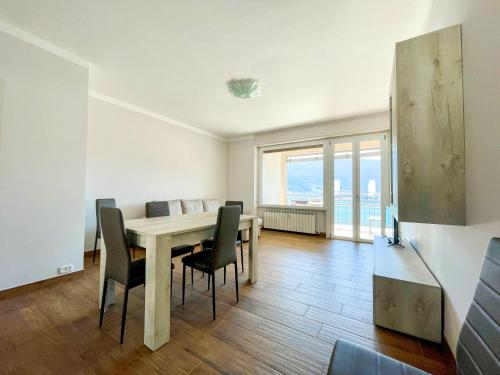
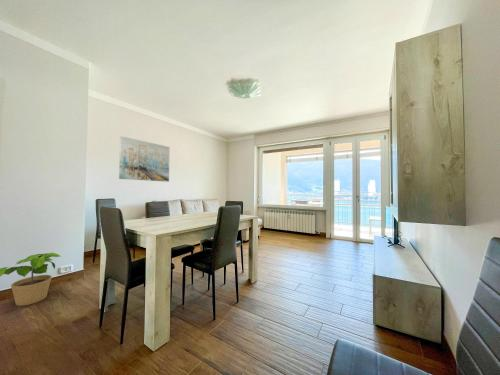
+ wall art (146, 161)
+ potted plant (29, 279)
